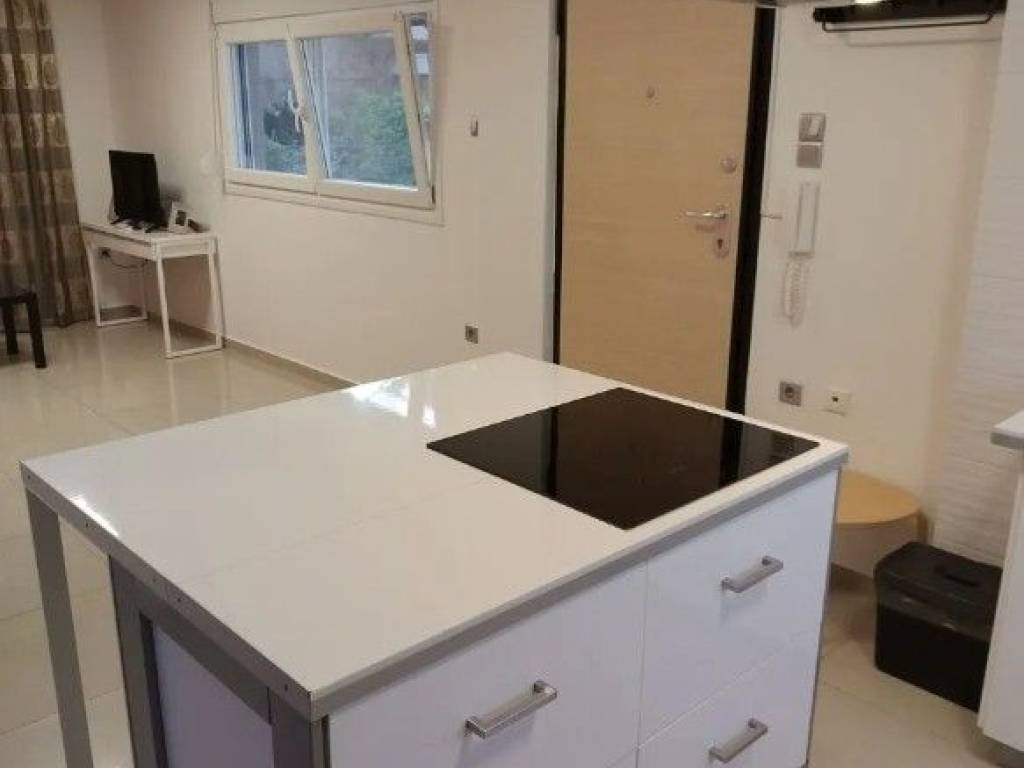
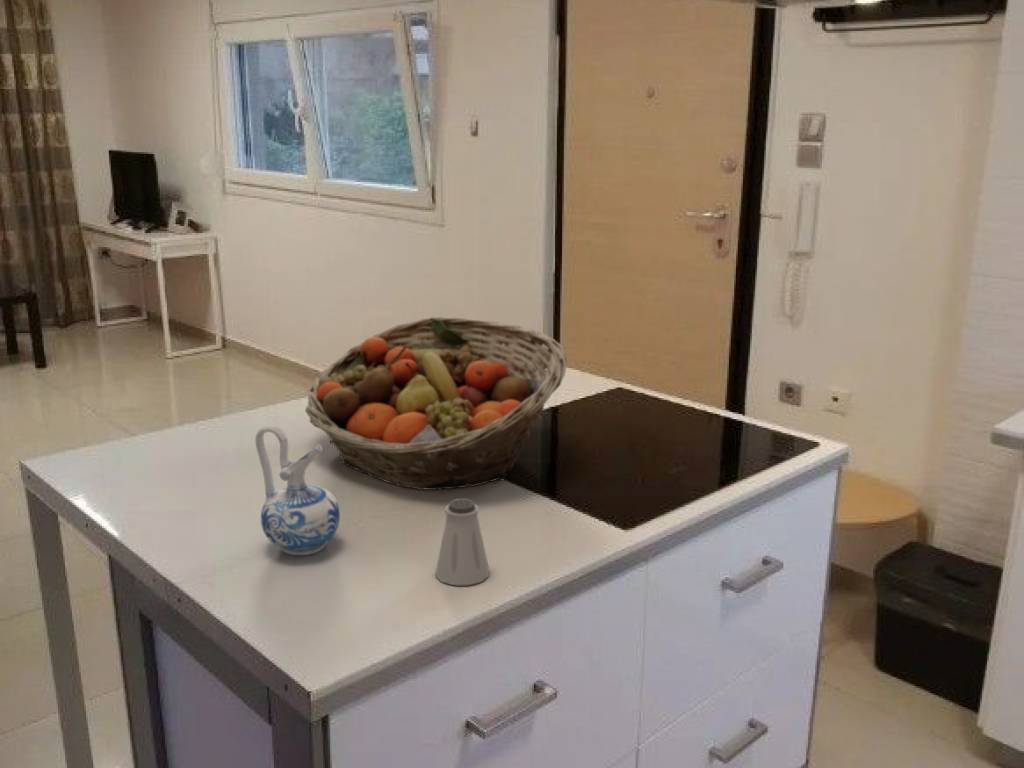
+ fruit basket (434, 397)
+ saltshaker (462, 538)
+ ceramic pitcher (298, 486)
